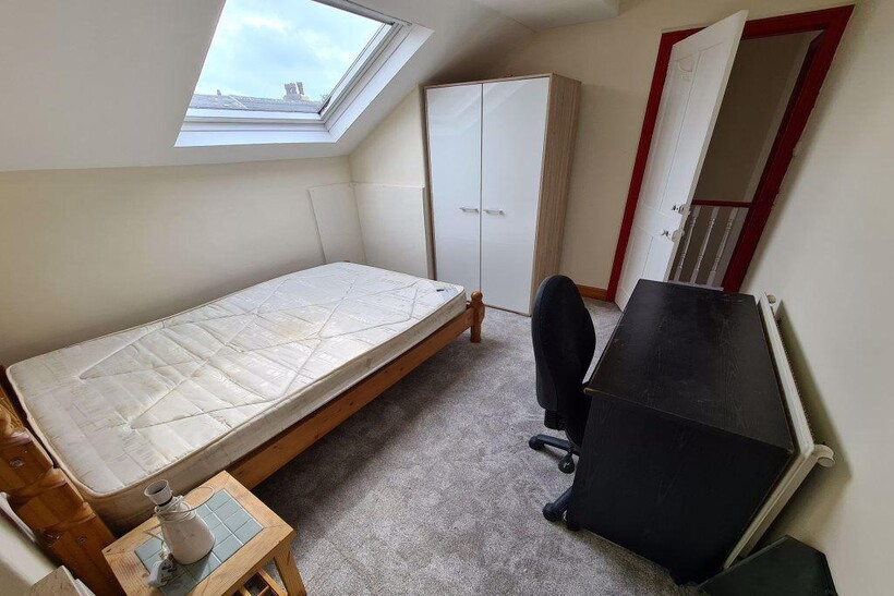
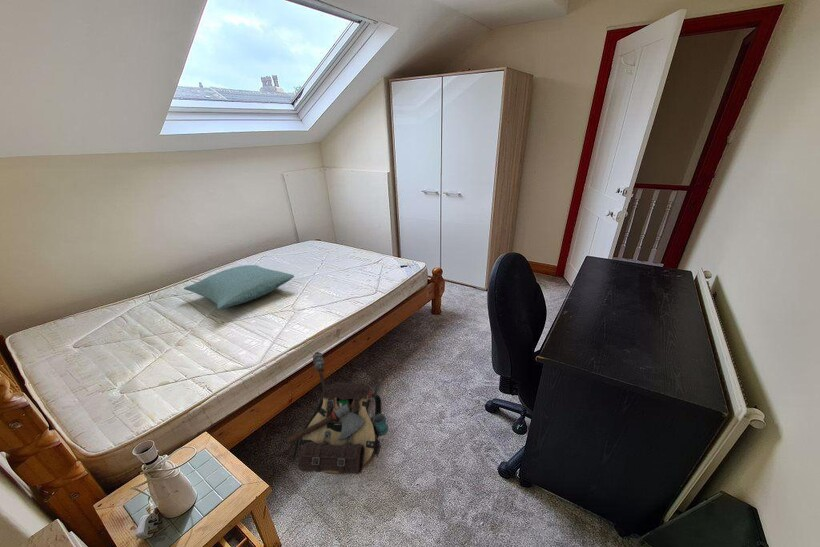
+ pillow (240, 283)
+ backpack (342, 422)
